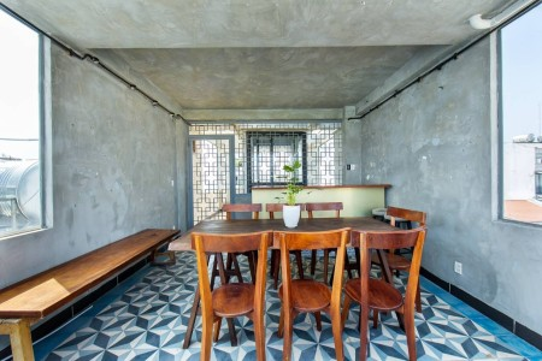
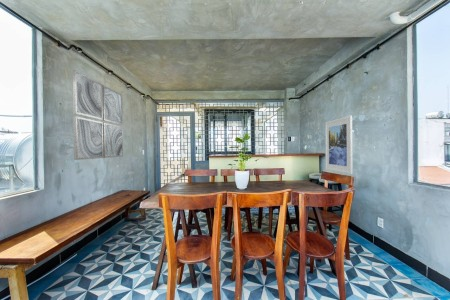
+ wall art (102, 122)
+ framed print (337, 145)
